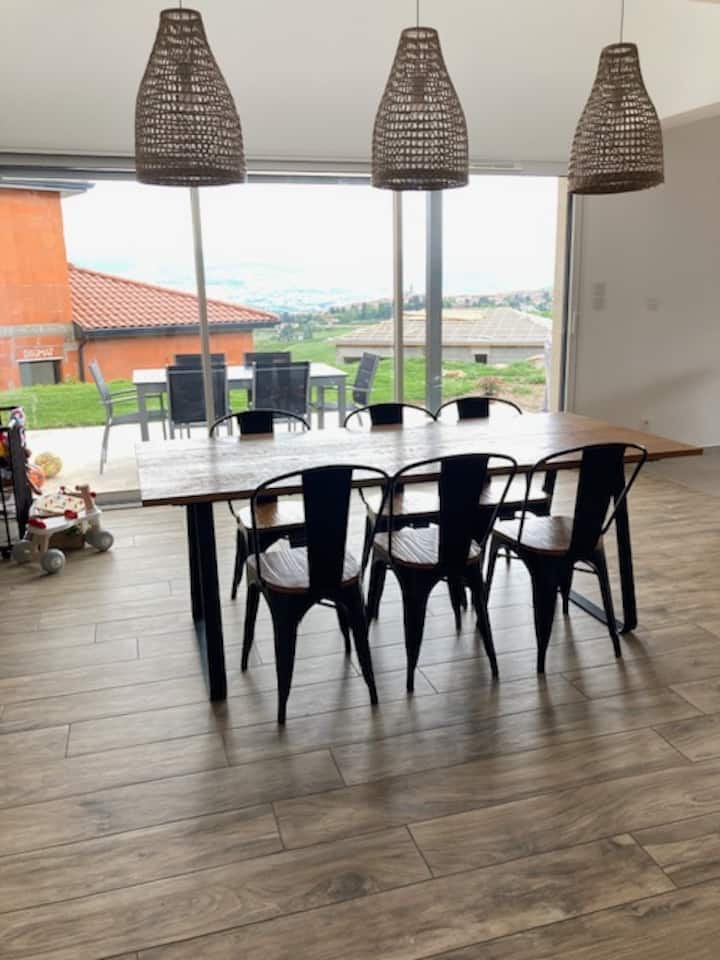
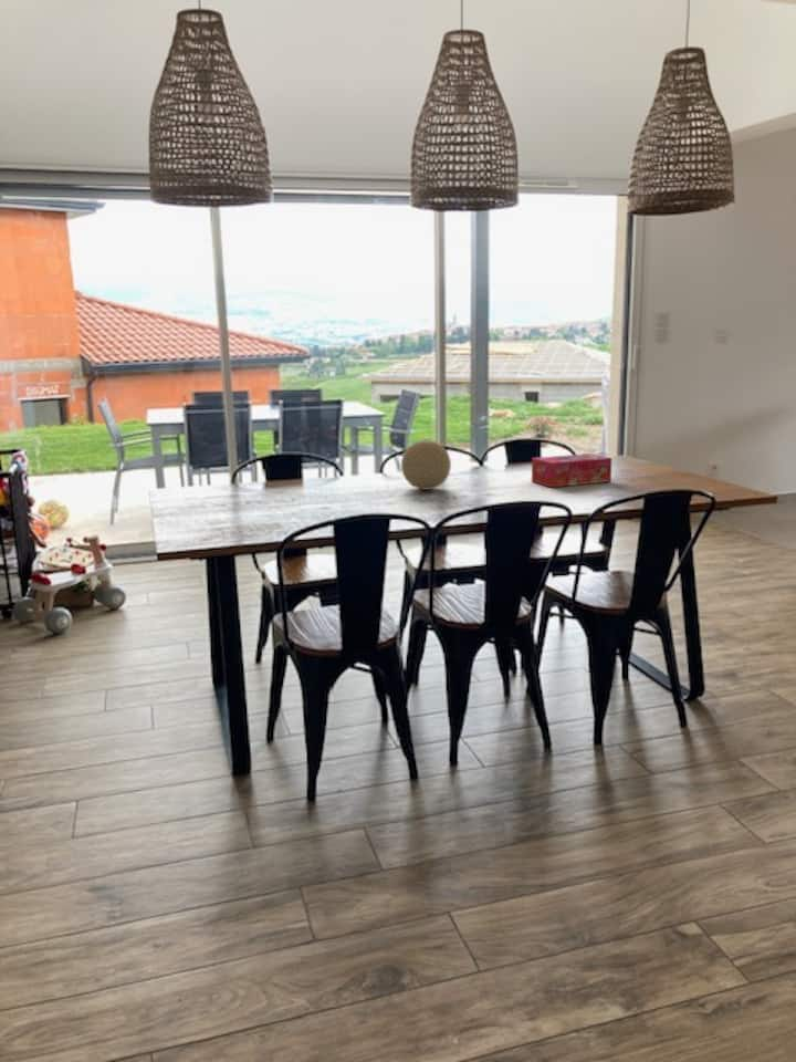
+ tissue box (570, 469)
+ decorative orb (426, 465)
